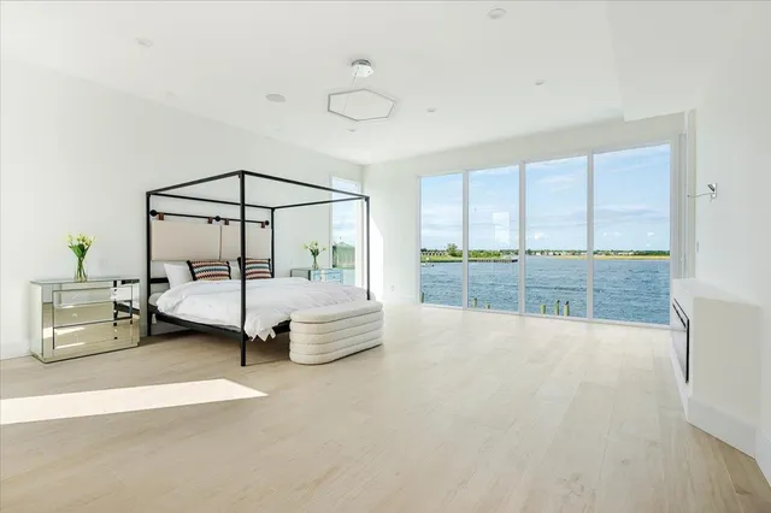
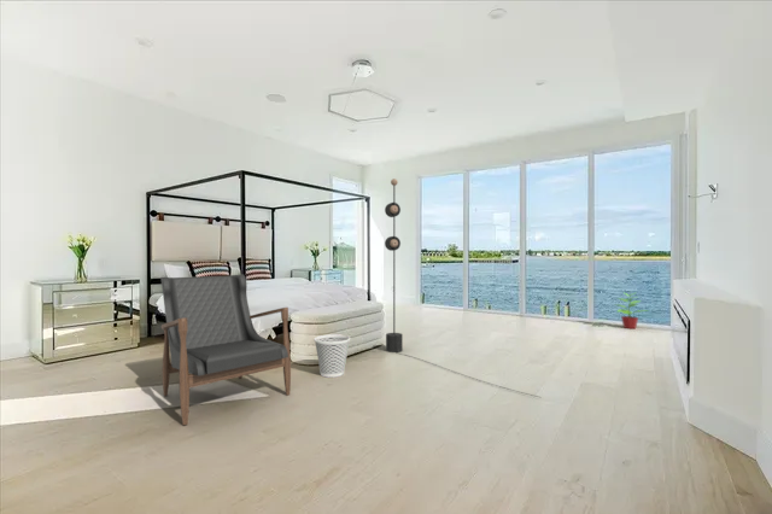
+ potted plant (628, 309)
+ armchair (221, 335)
+ floor lamp (399, 245)
+ wastebasket (332, 355)
